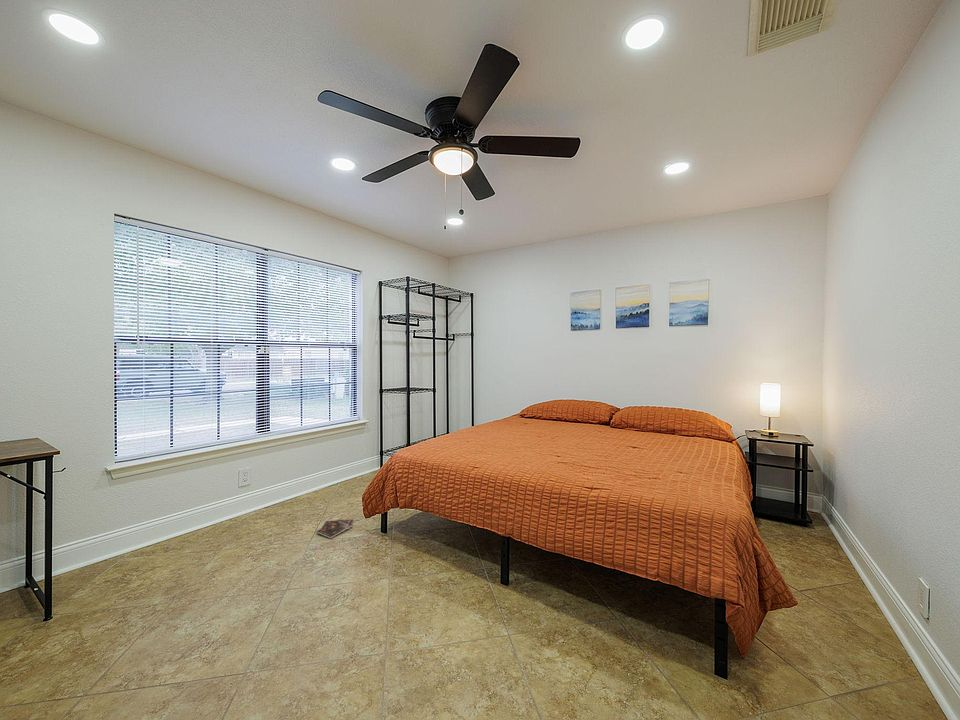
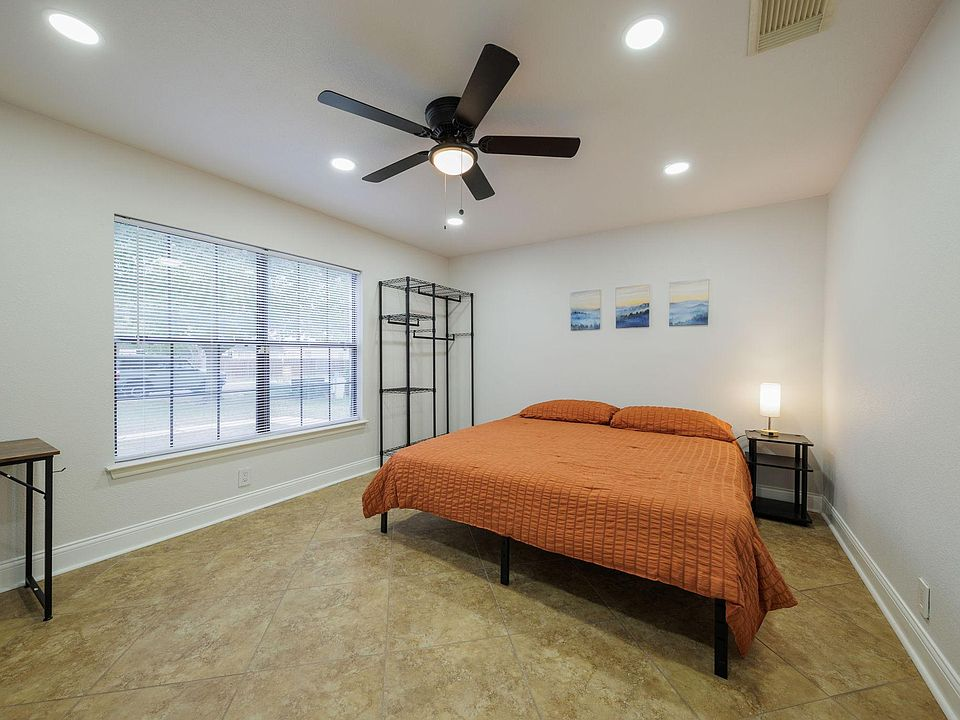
- booklet (334, 525)
